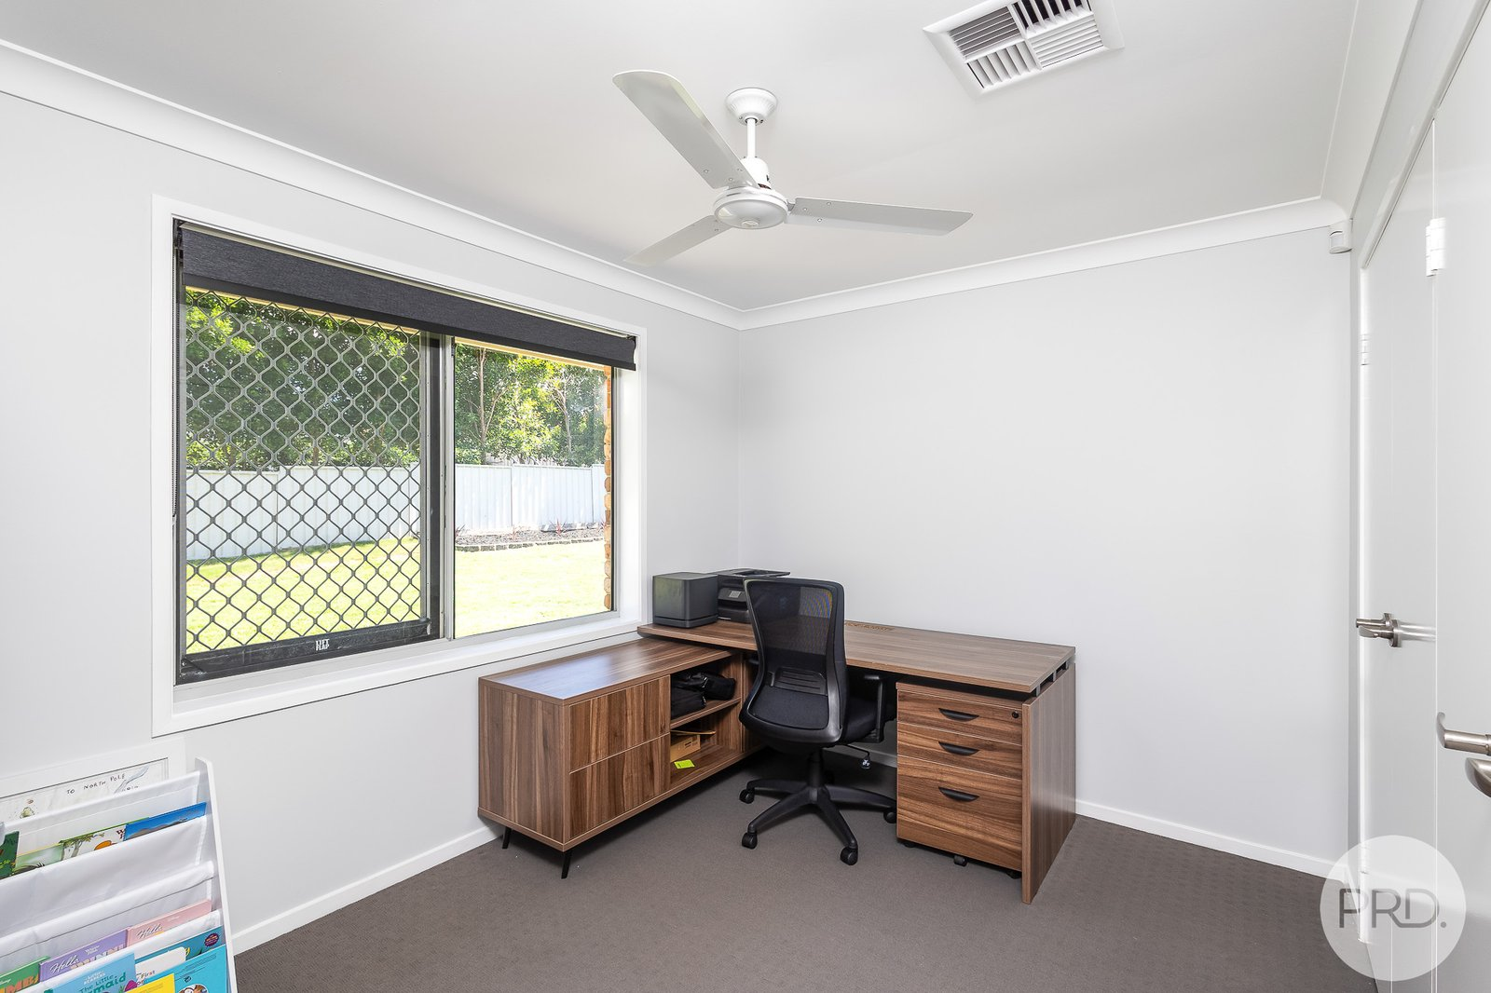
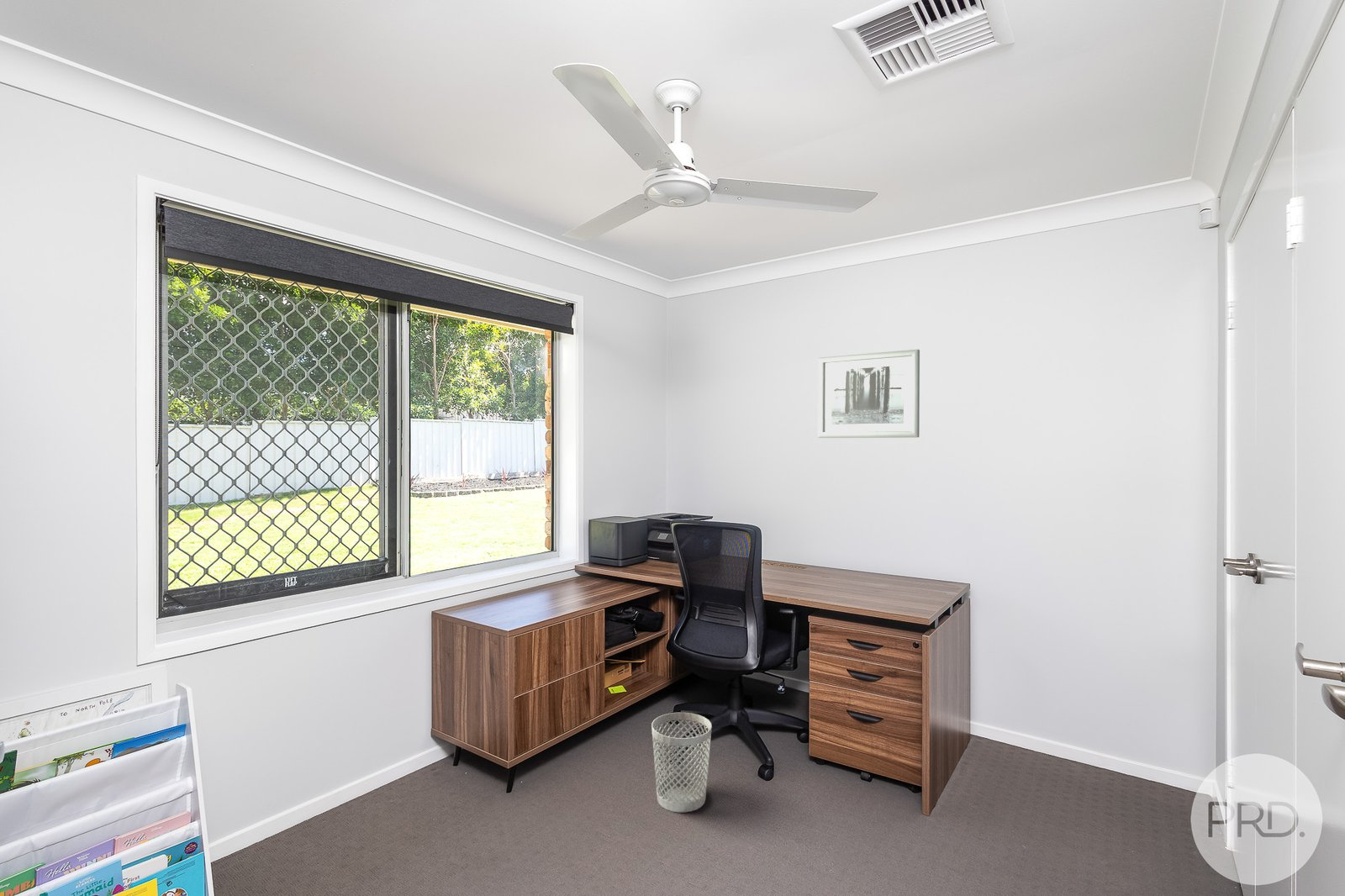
+ wall art (866, 395)
+ wastebasket (681, 762)
